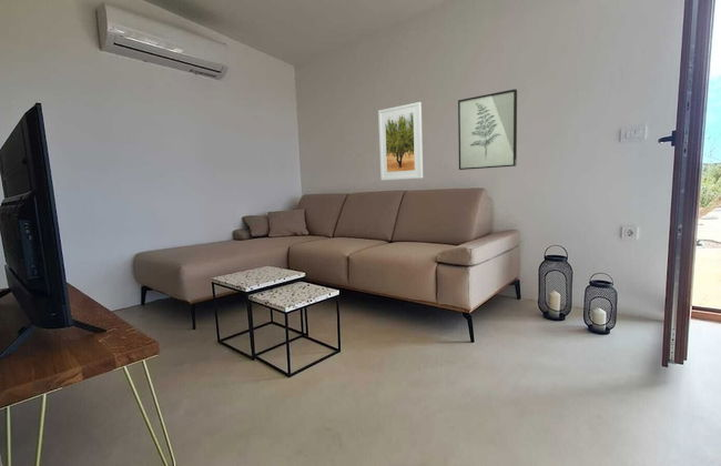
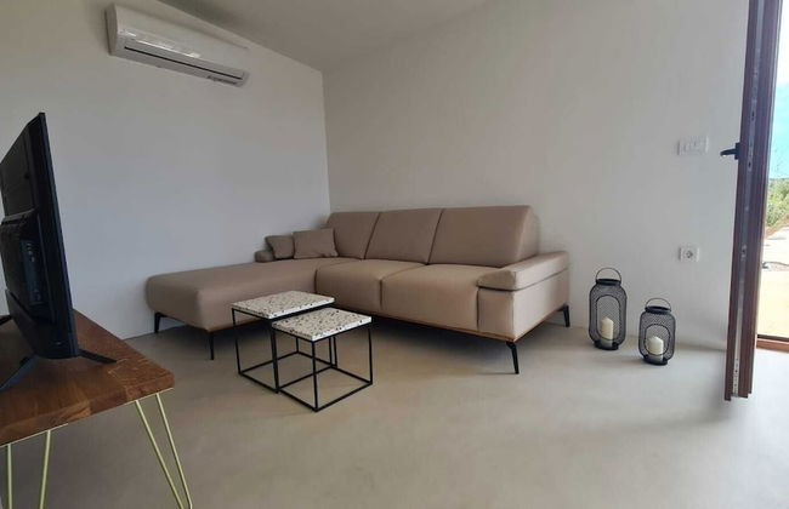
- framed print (399, 143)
- wall art (486, 132)
